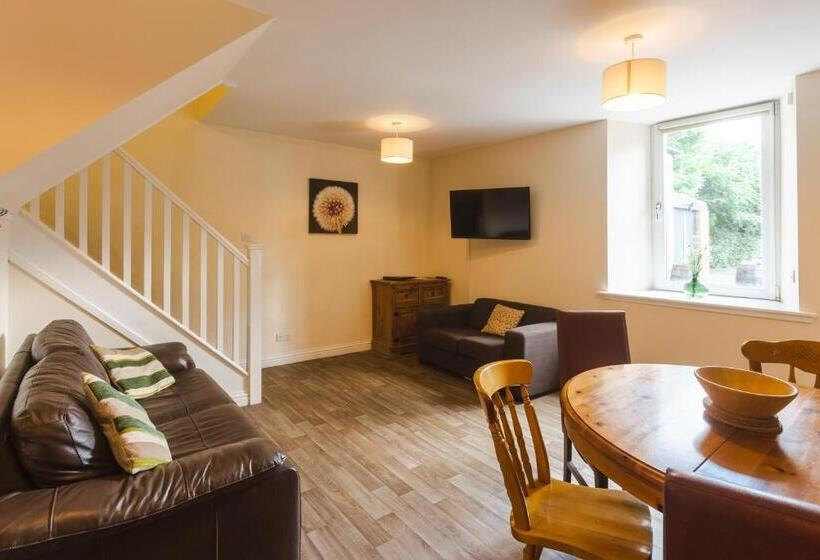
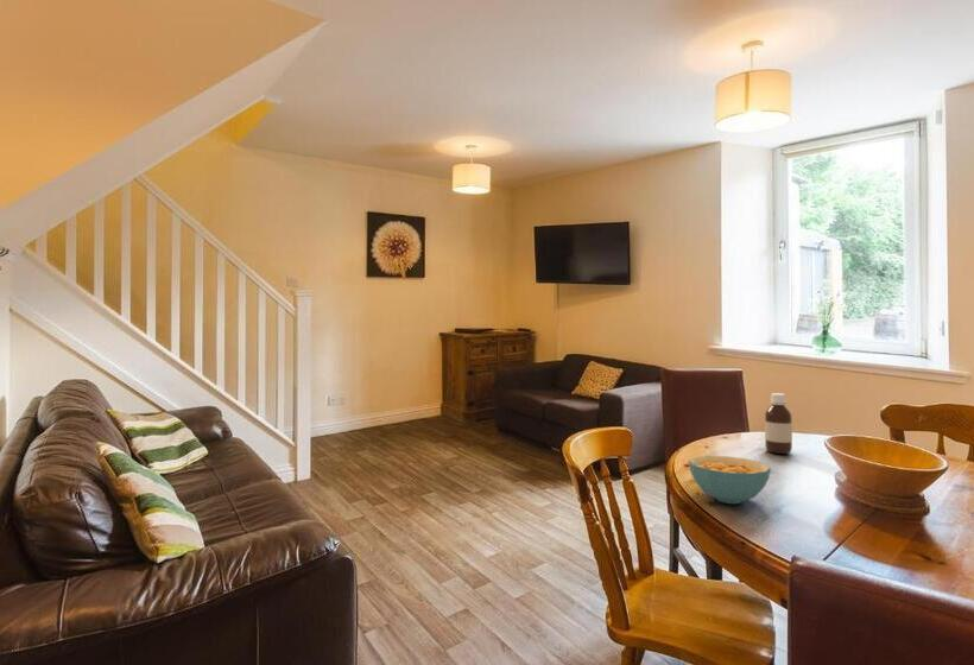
+ bottle (778, 423)
+ cereal bowl (728, 482)
